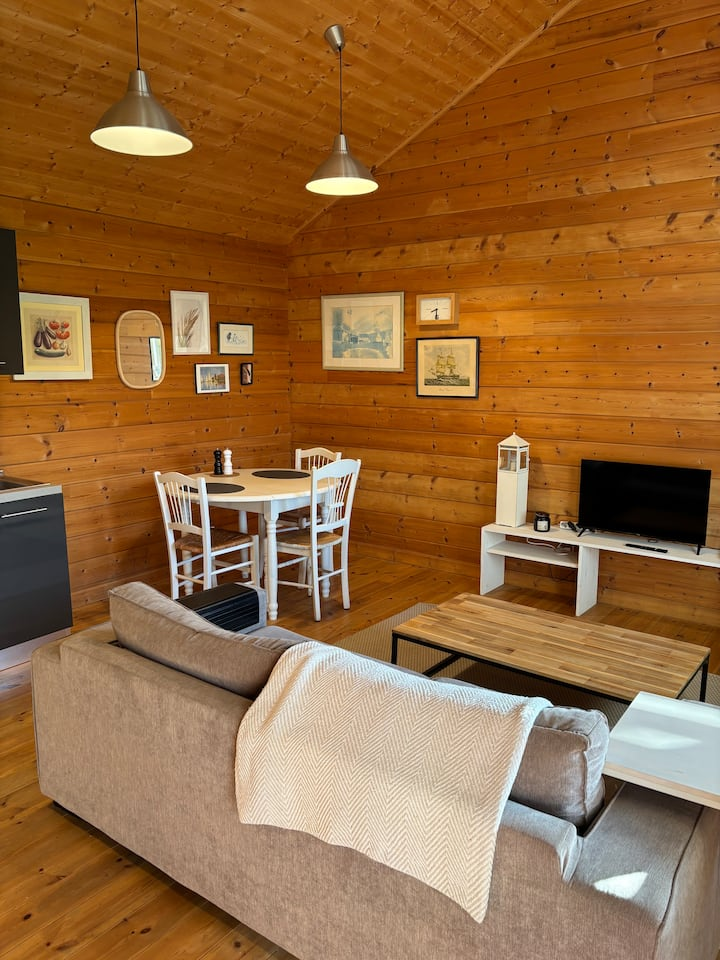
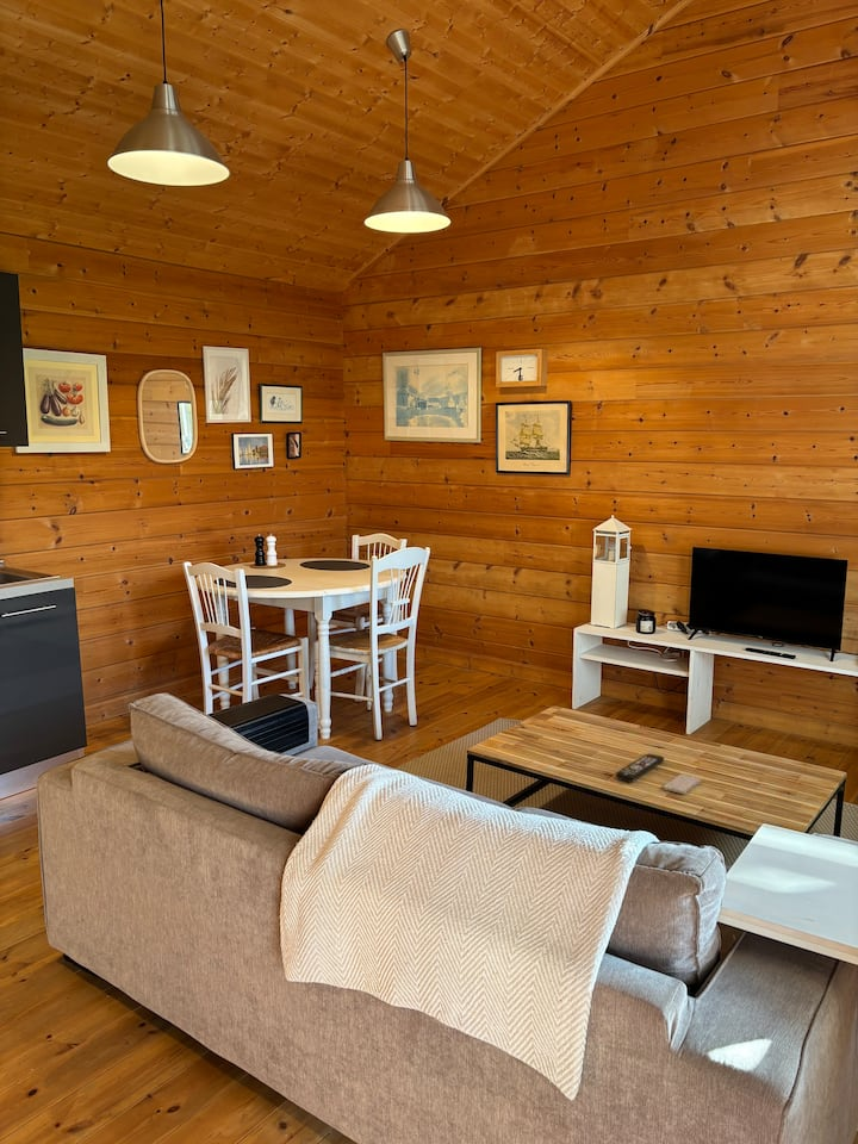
+ smartphone (682, 783)
+ remote control (640, 767)
